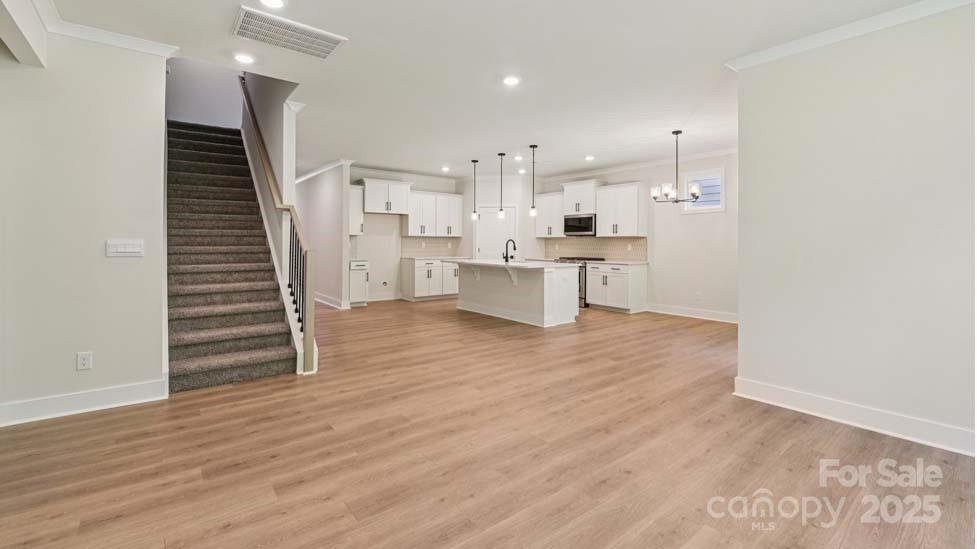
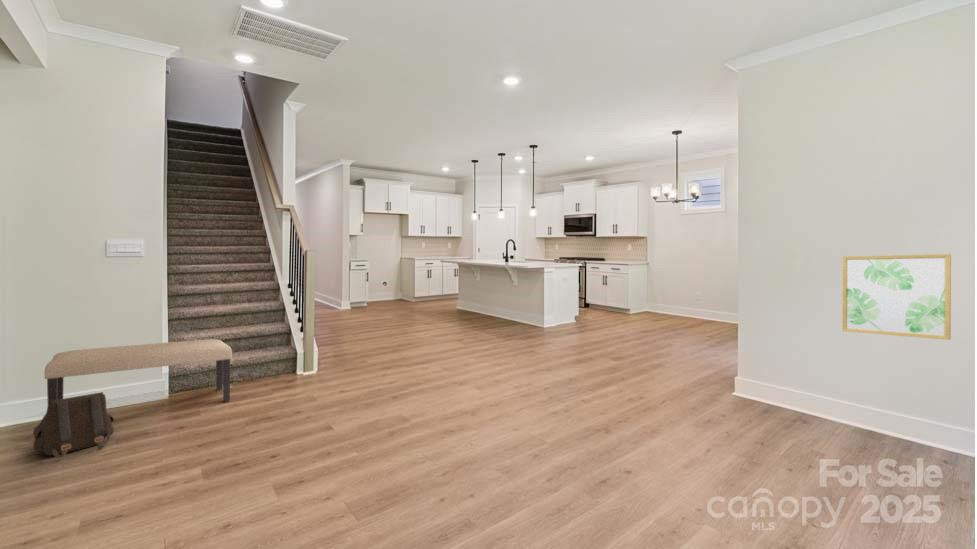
+ bench (147, 367)
+ satchel (76, 421)
+ wall art (893, 295)
